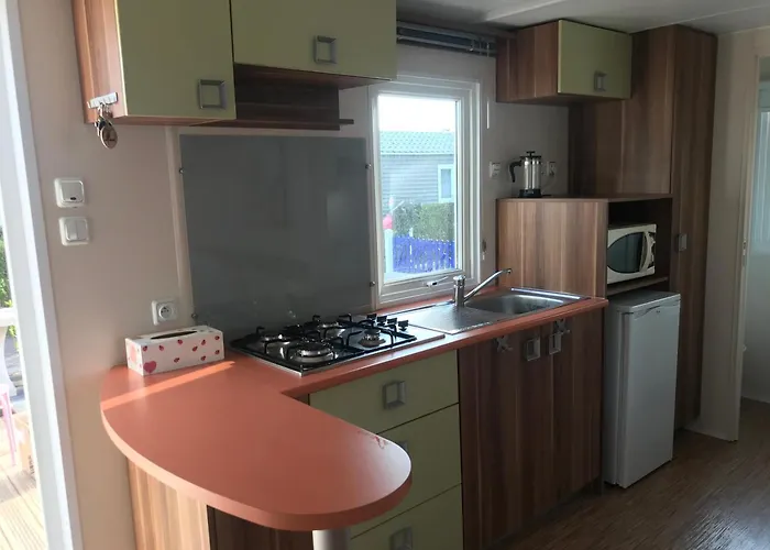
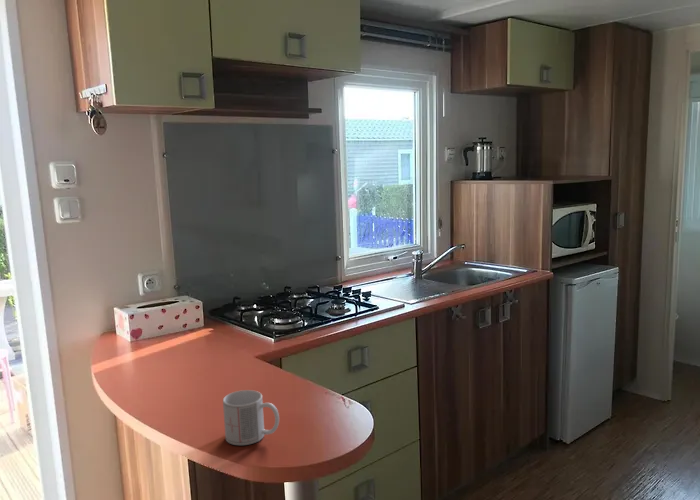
+ mug (252, 417)
